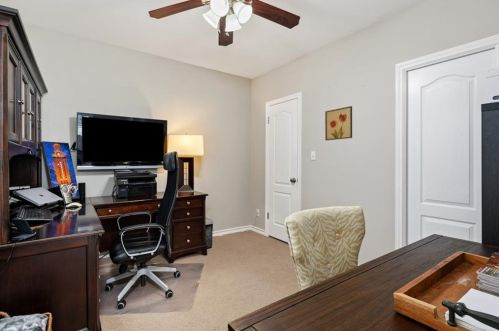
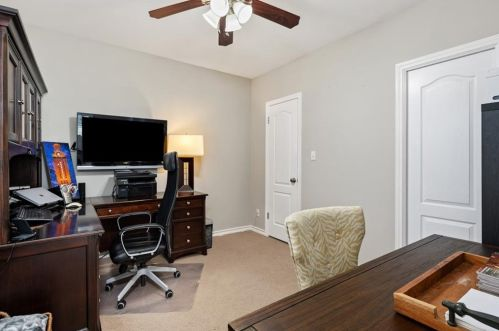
- wall art (338, 124)
